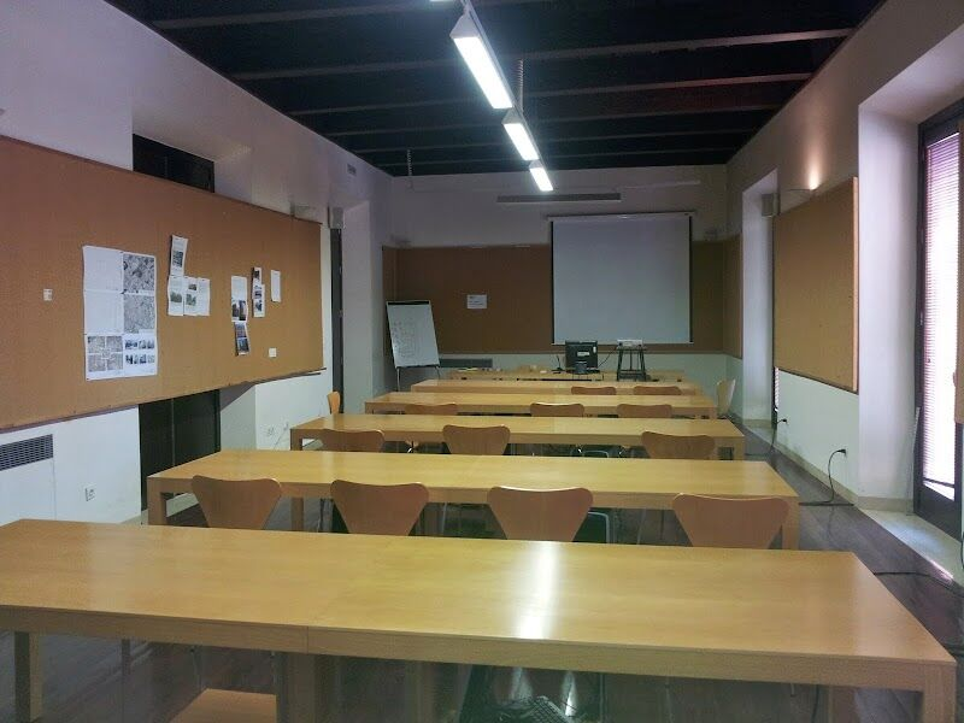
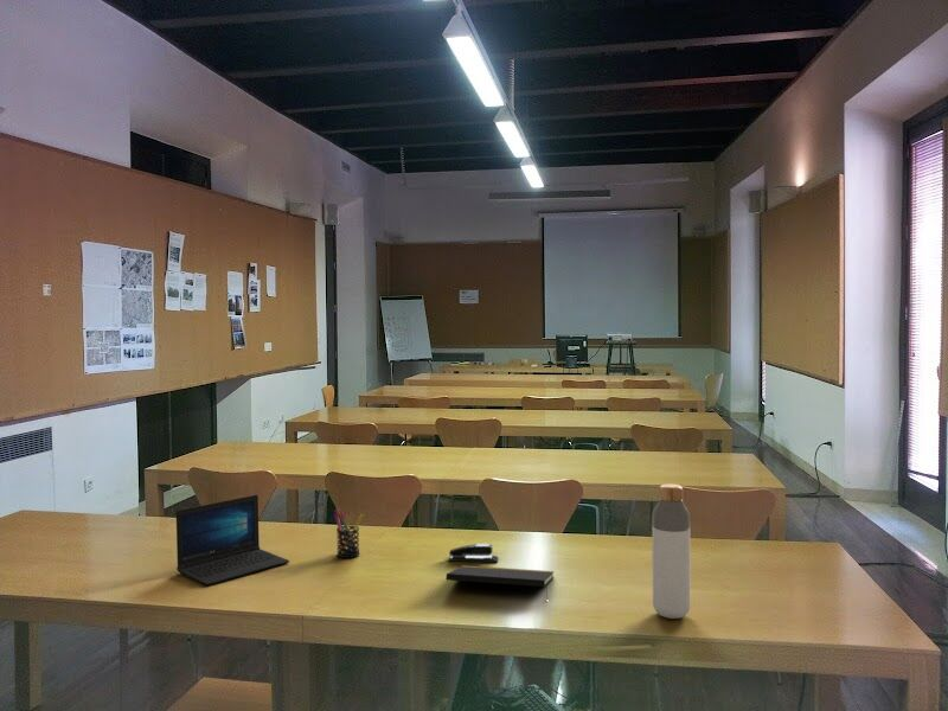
+ bottle (671, 550)
+ stapler (473, 552)
+ pen holder (346, 532)
+ laptop (232, 537)
+ notepad (501, 575)
